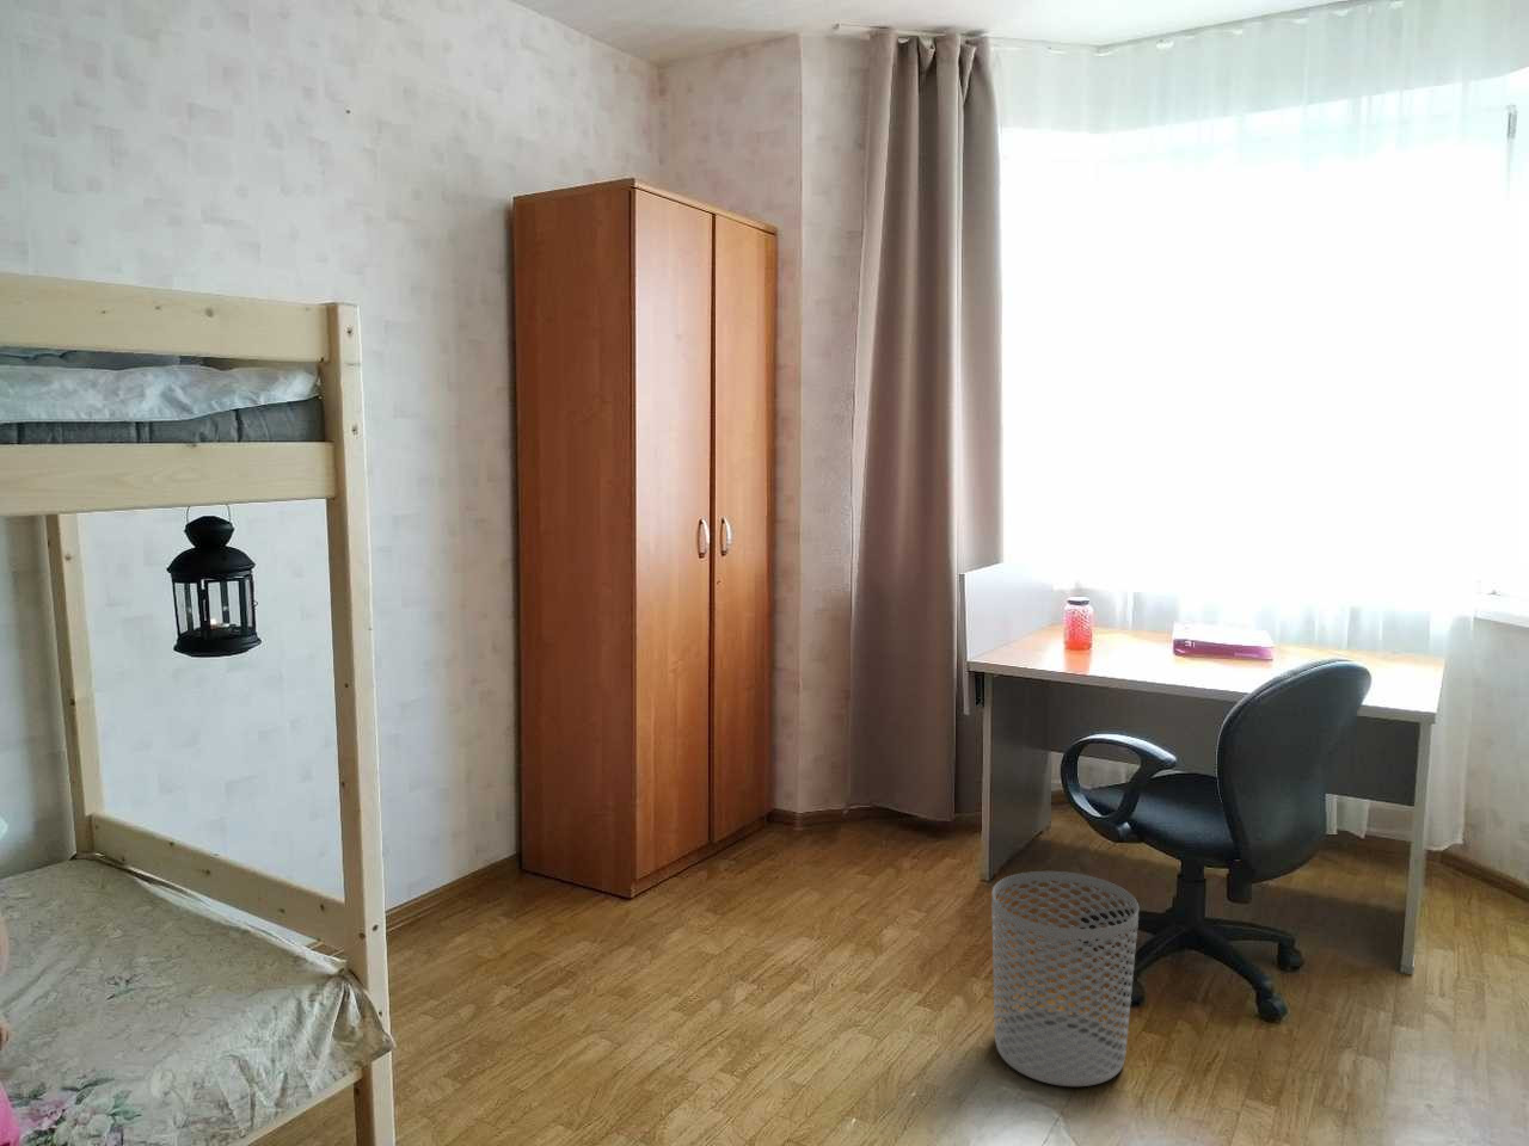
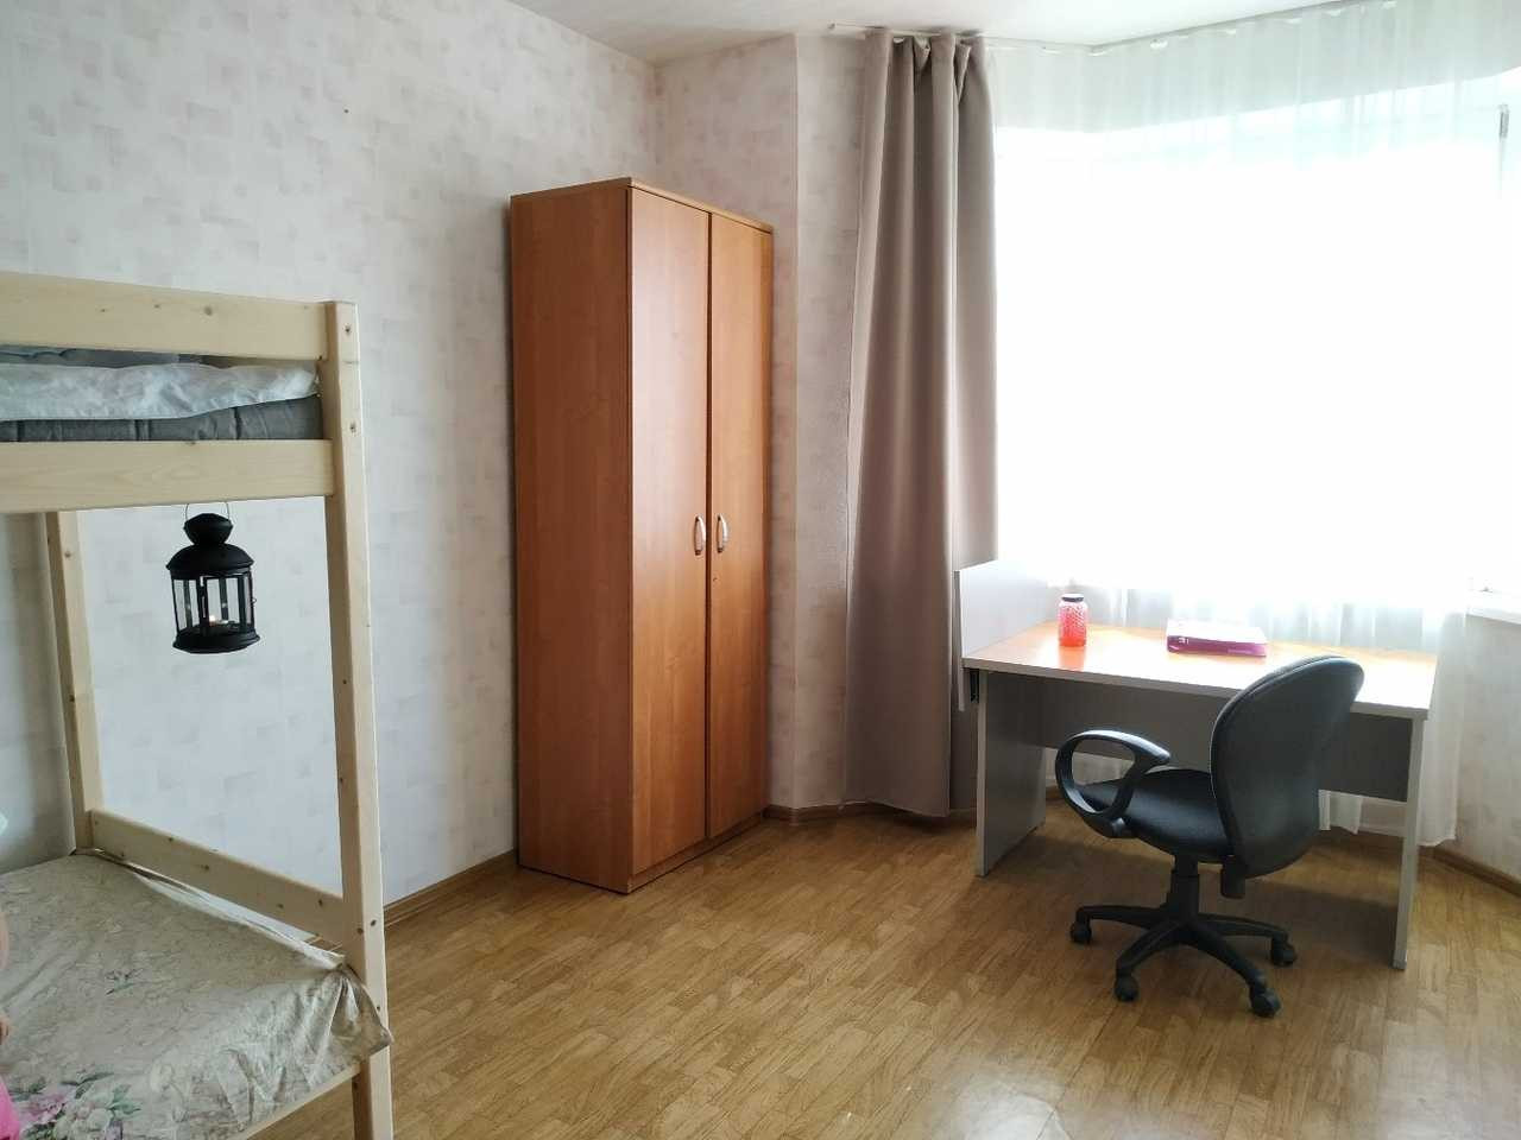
- waste bin (1061, 974)
